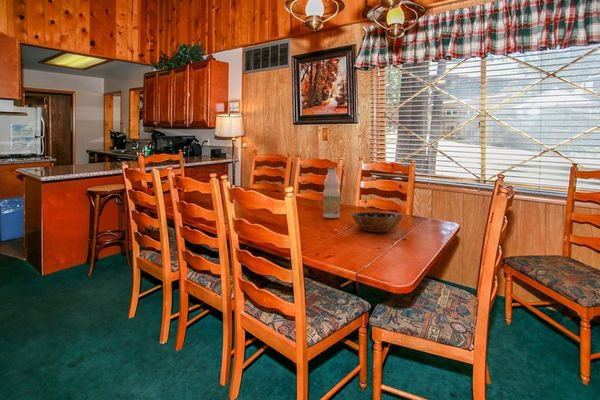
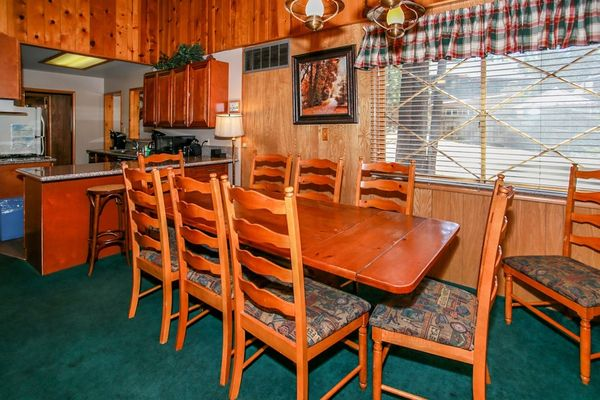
- bottle (331, 192)
- bowl (376, 222)
